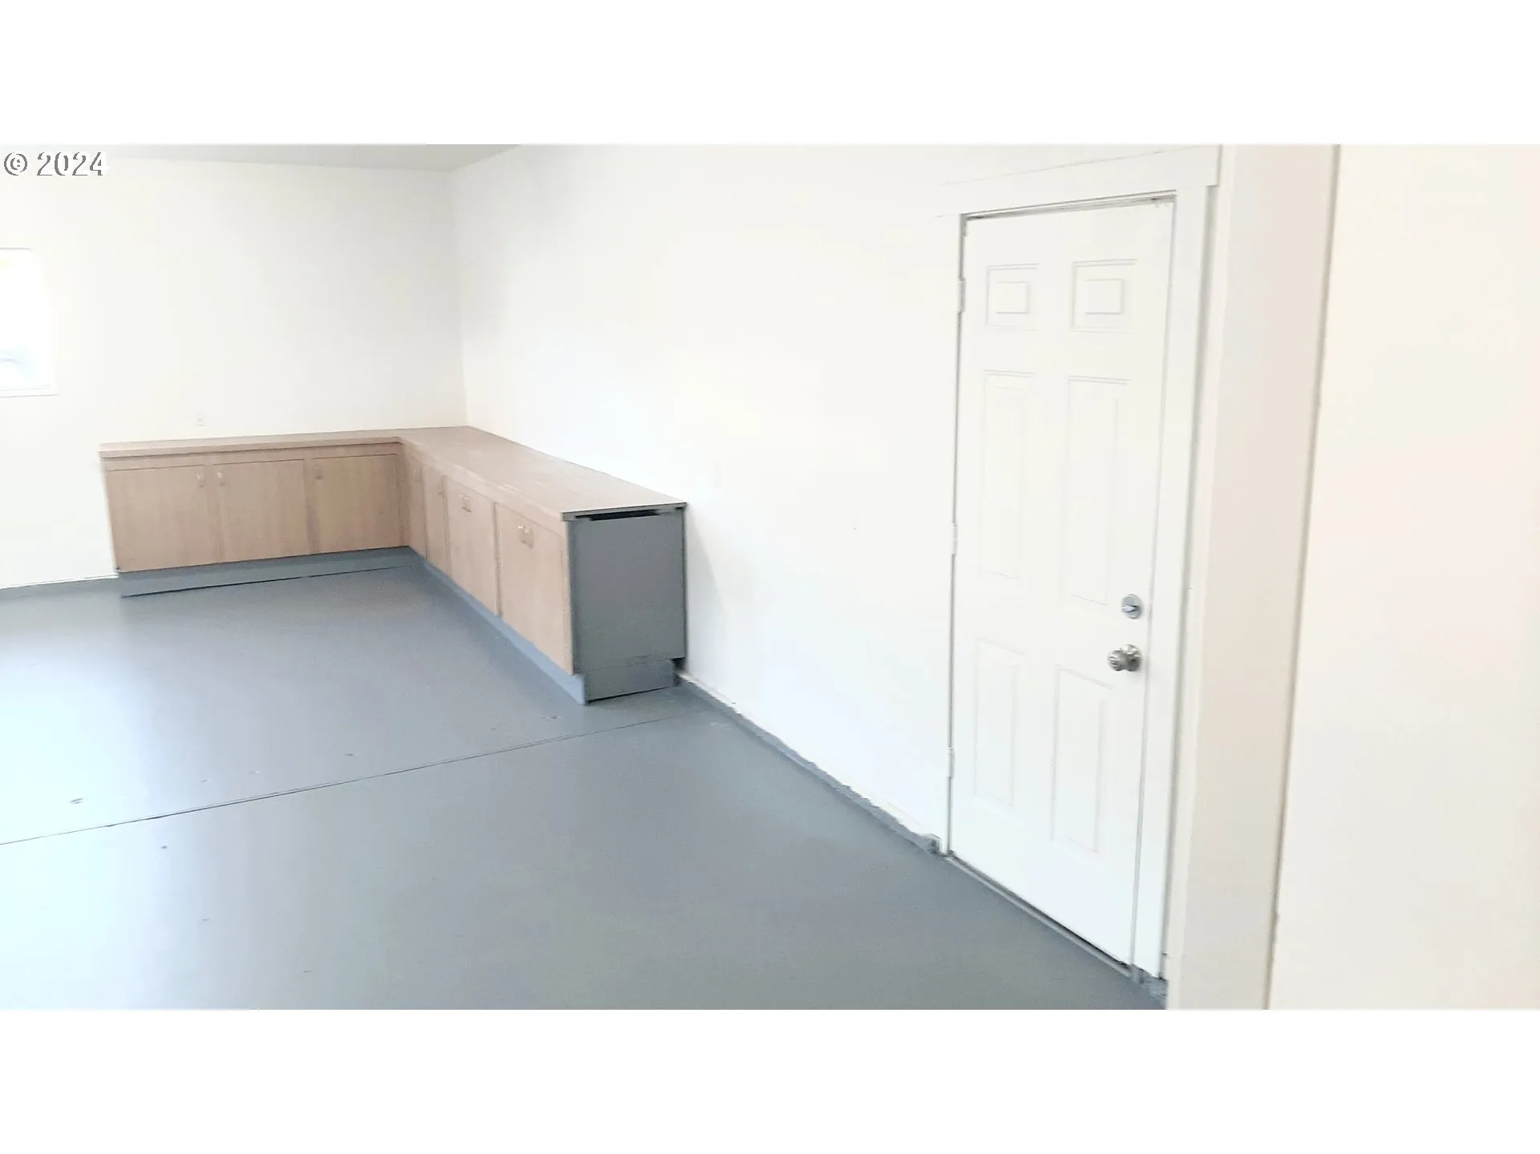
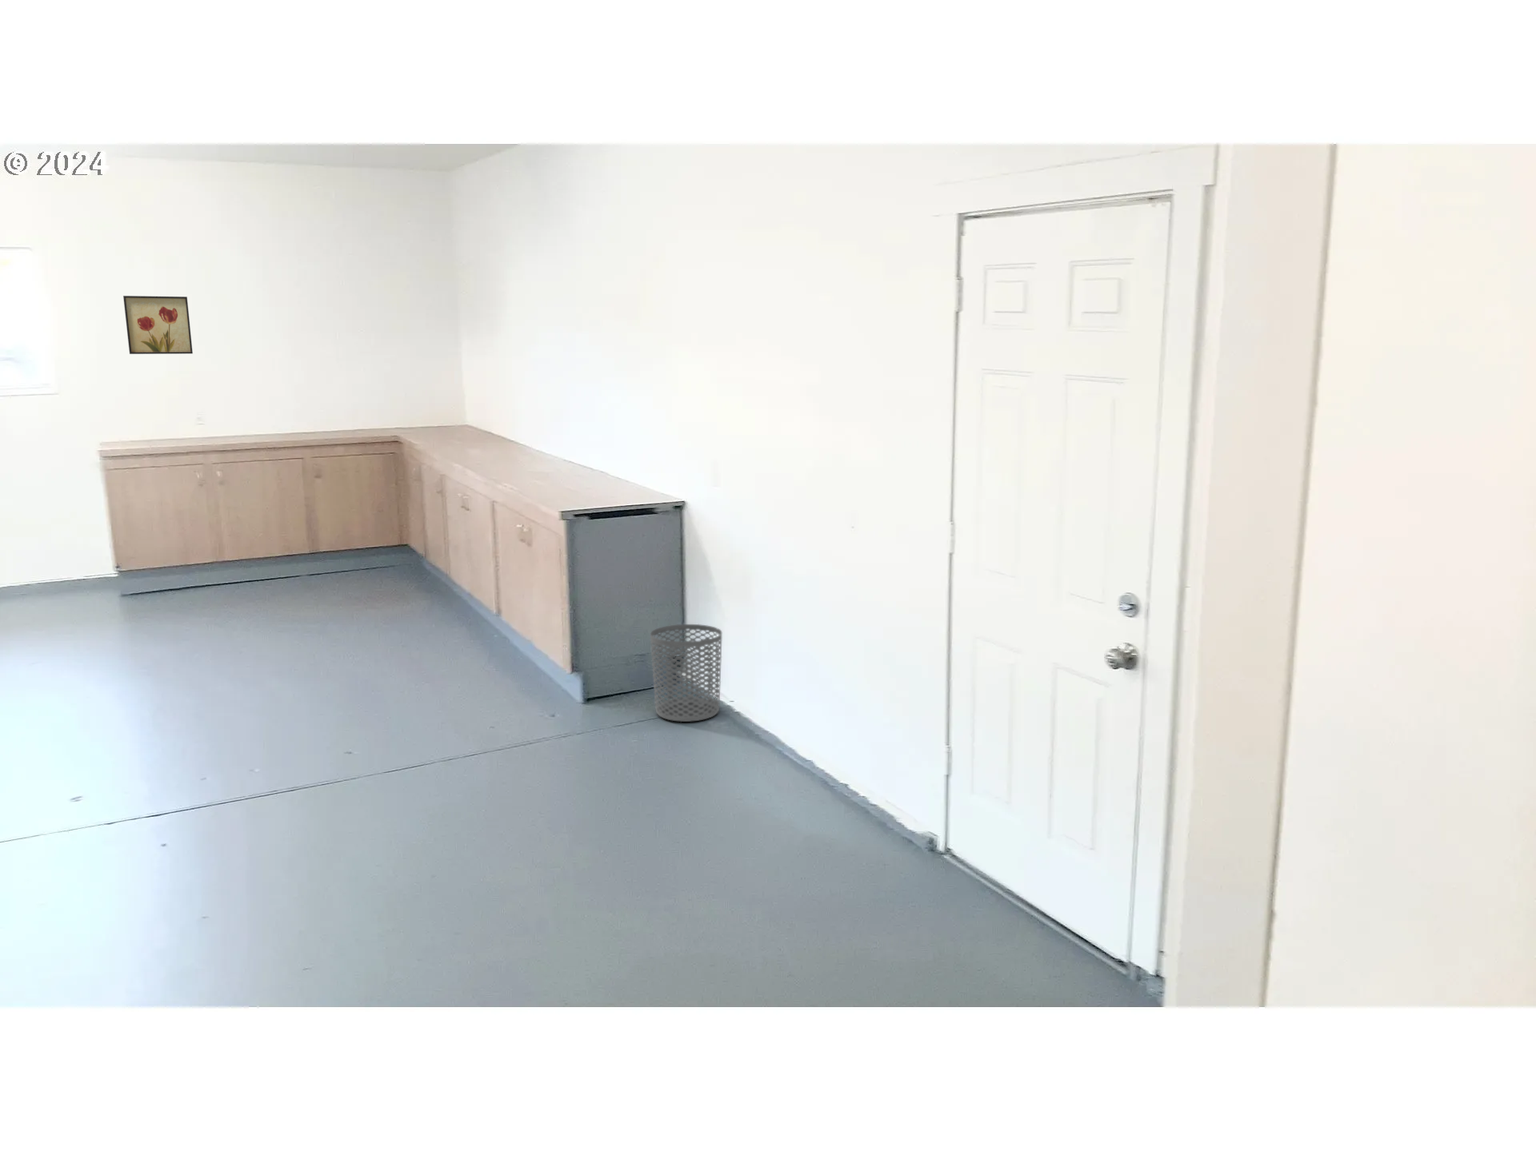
+ wall art (158, 324)
+ waste bin (687, 672)
